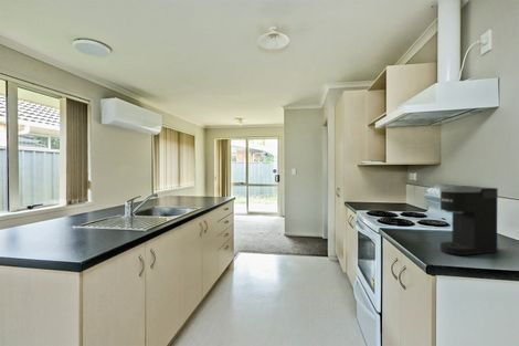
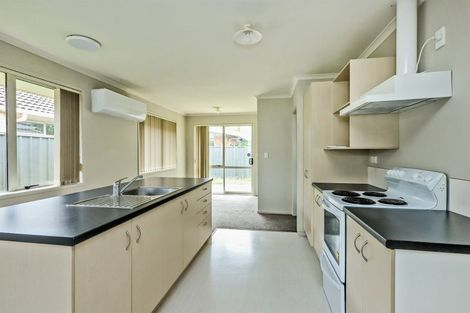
- coffee maker (467, 218)
